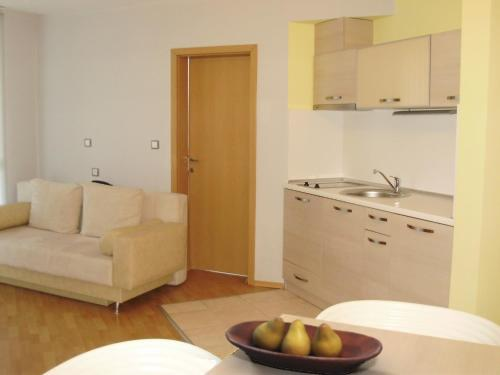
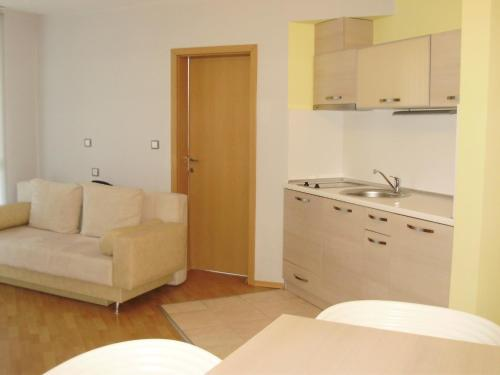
- fruit bowl (301, 340)
